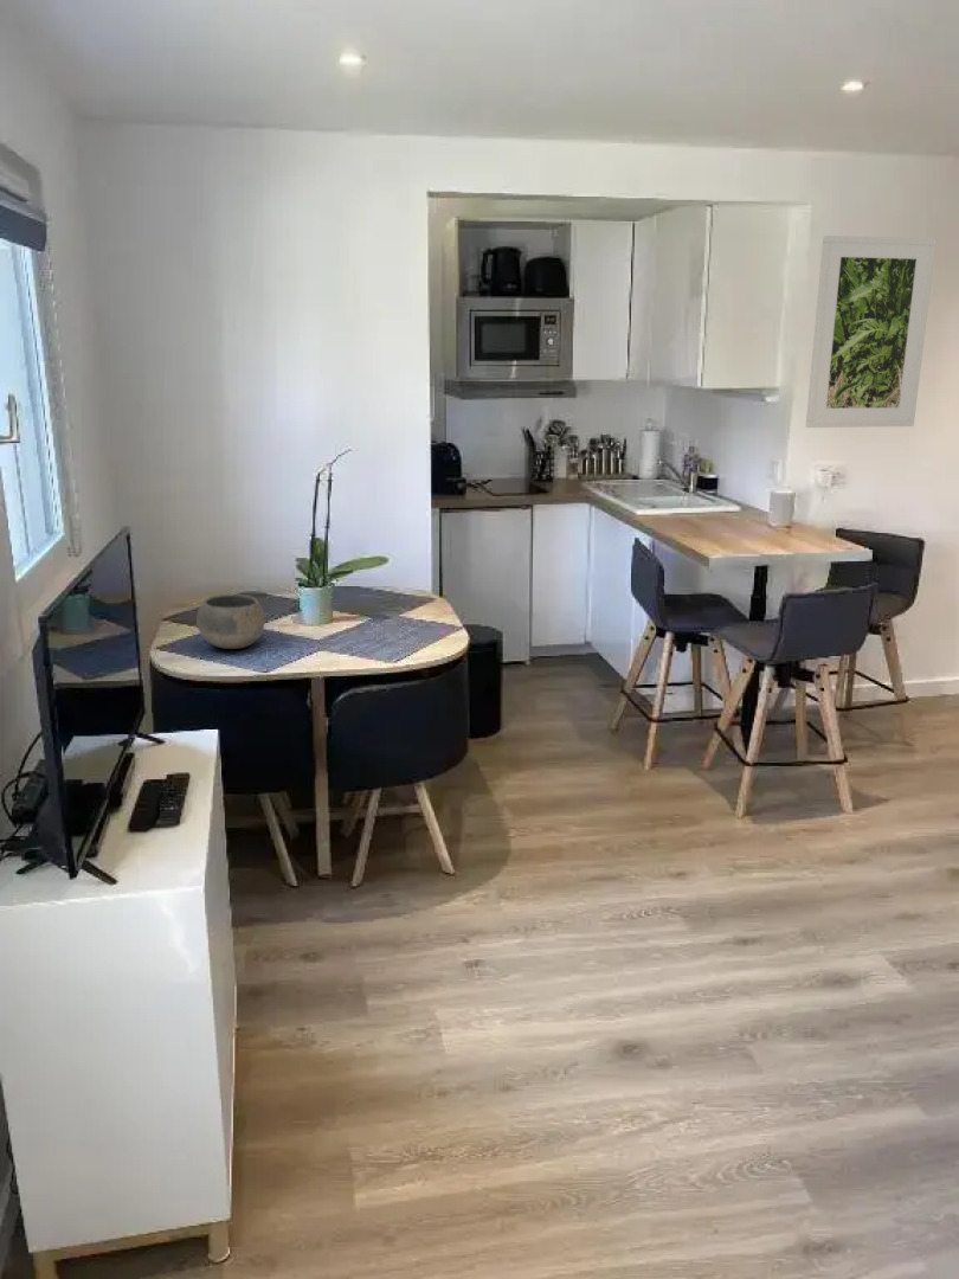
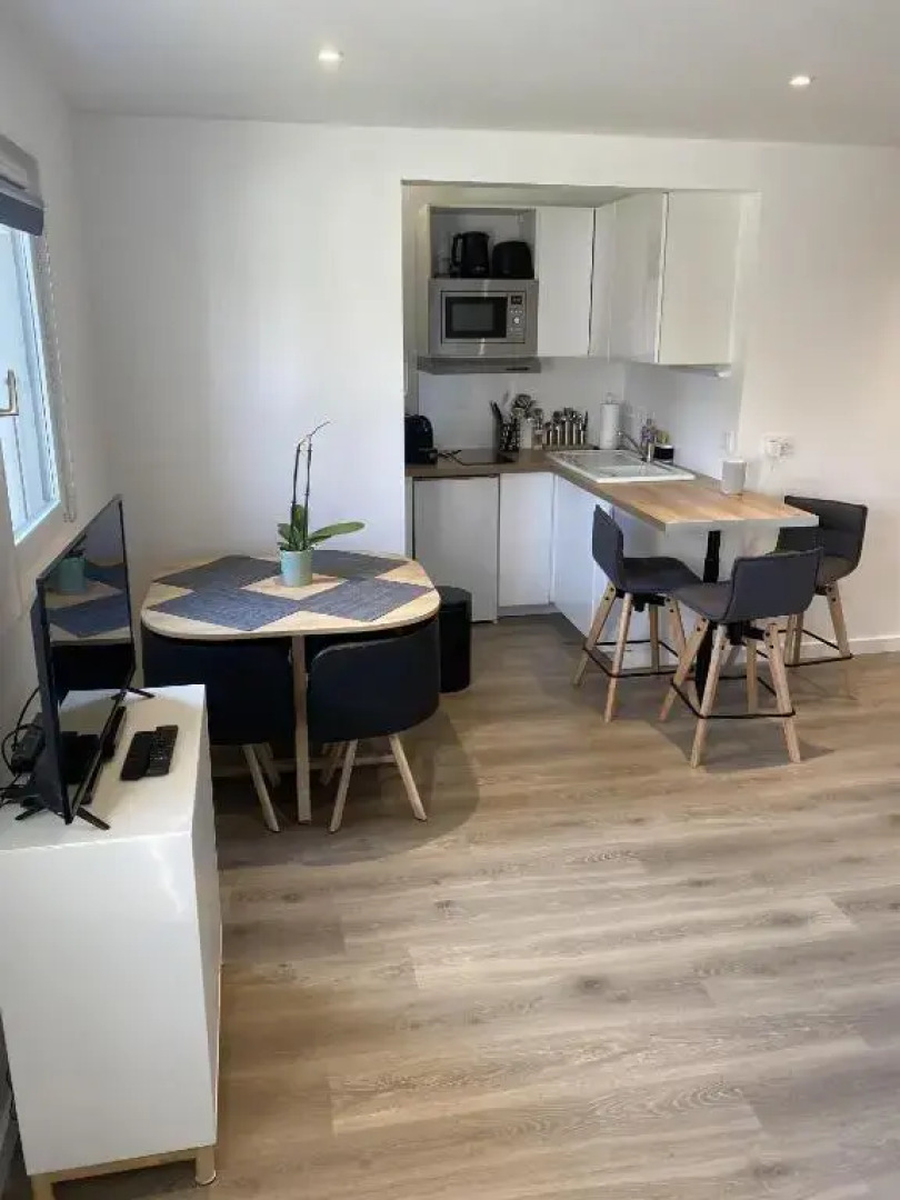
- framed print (869, 334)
- bowl (231, 623)
